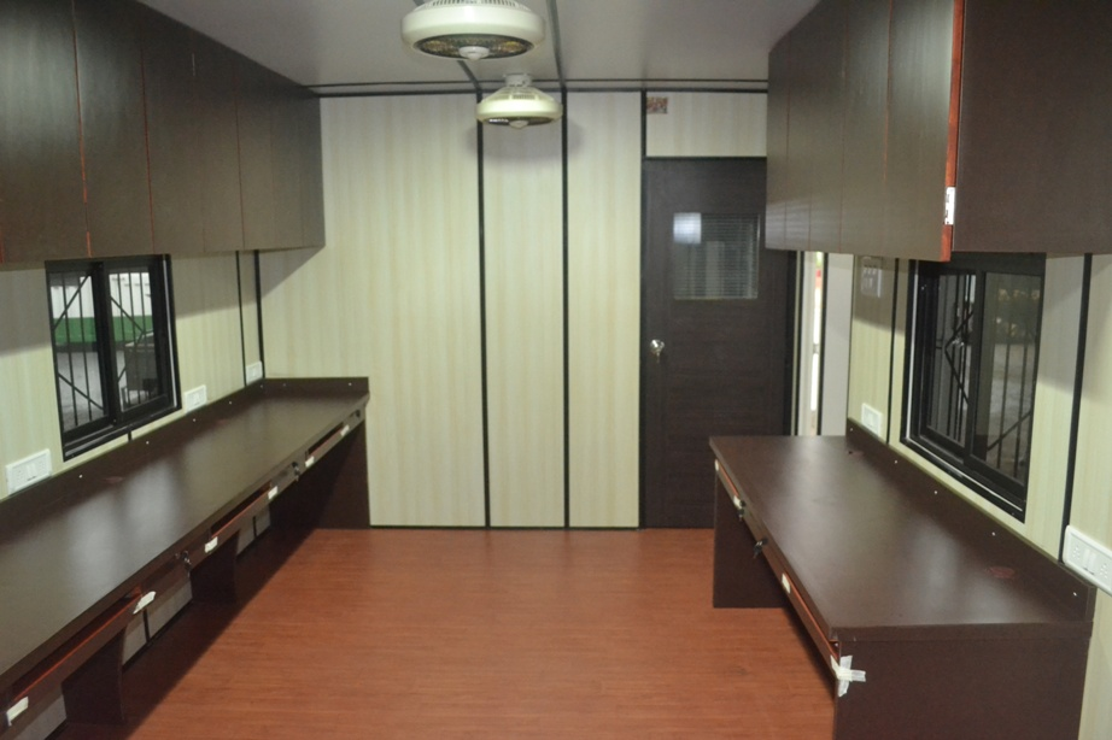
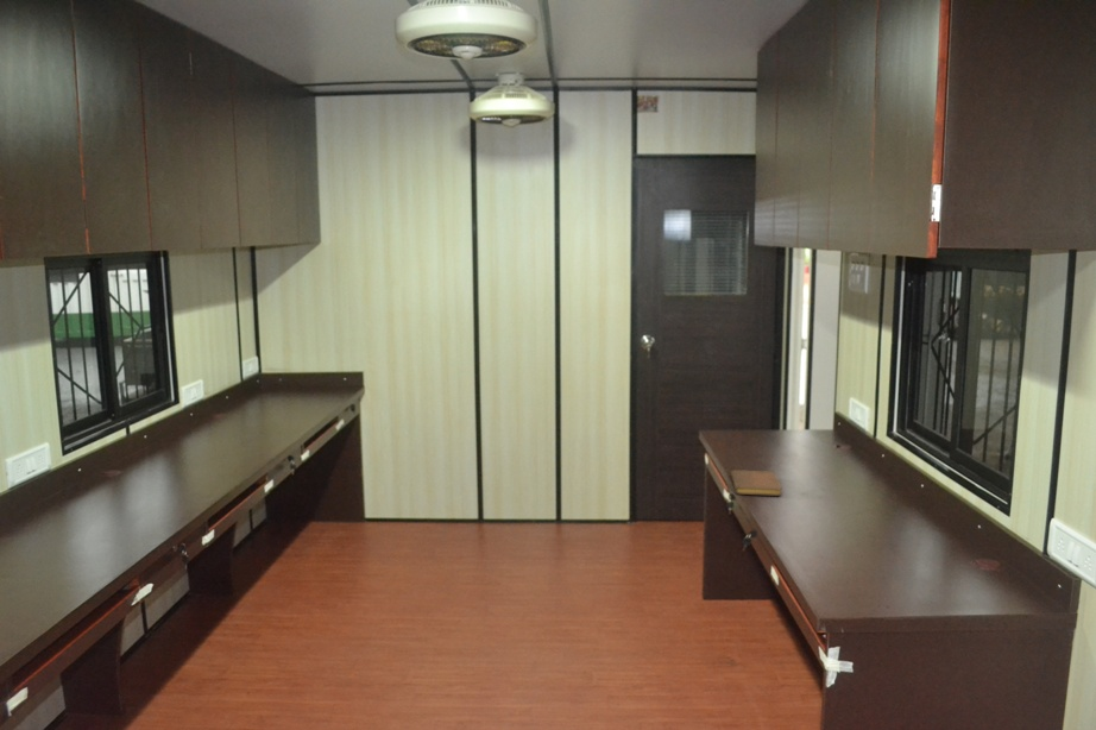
+ notebook (755, 482)
